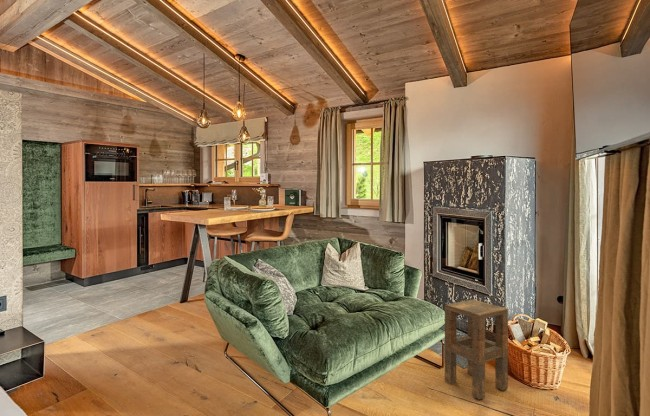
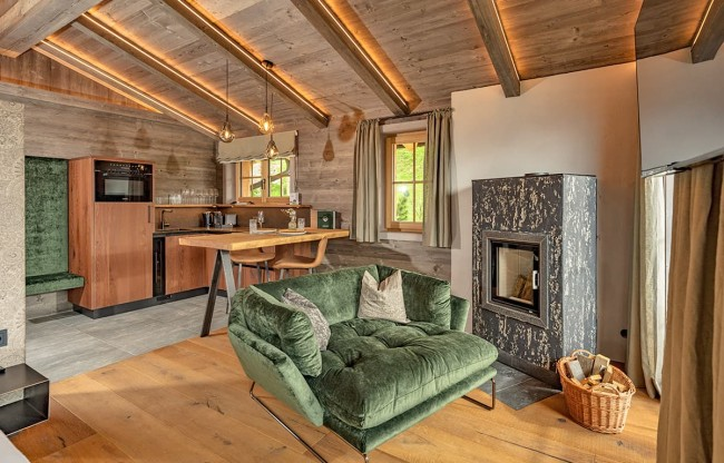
- side table (475, 345)
